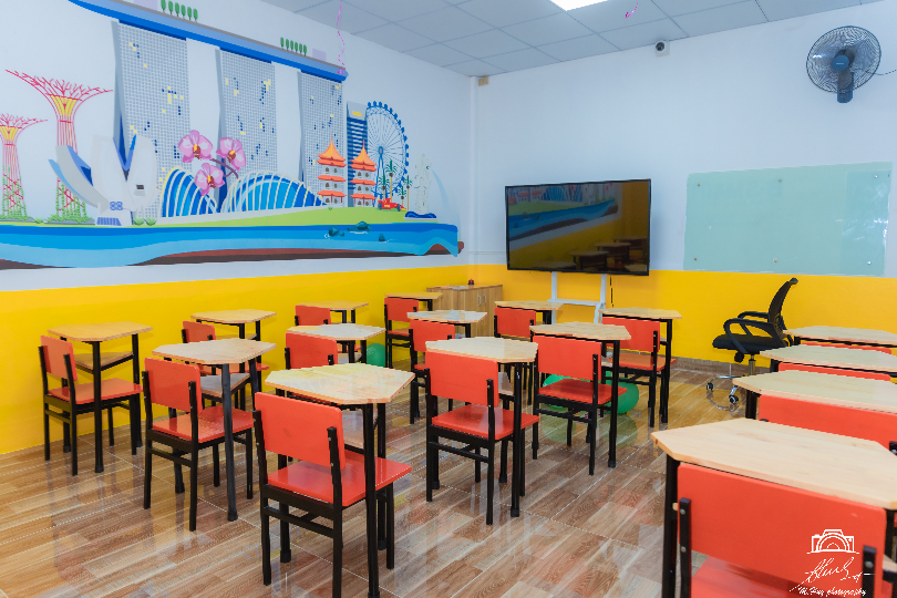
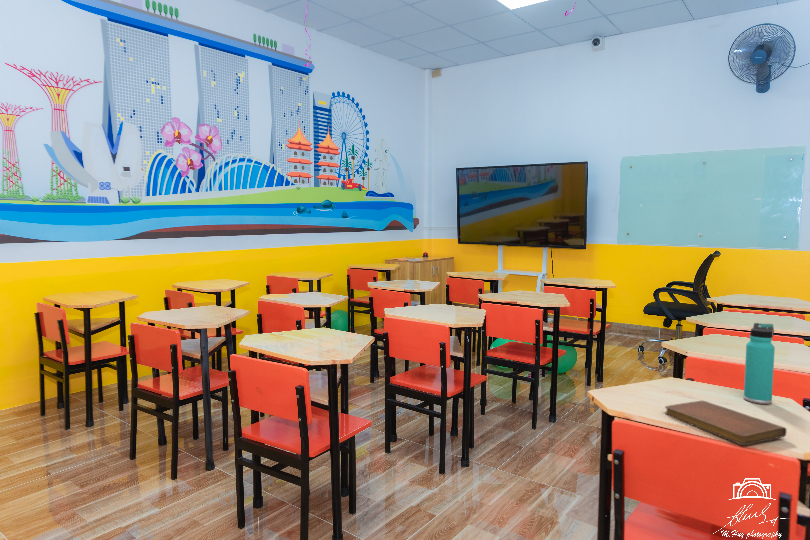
+ thermos bottle (759, 362)
+ notebook (721, 420)
